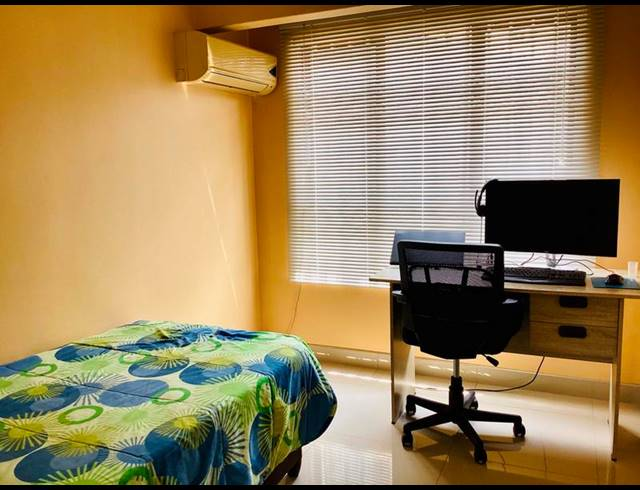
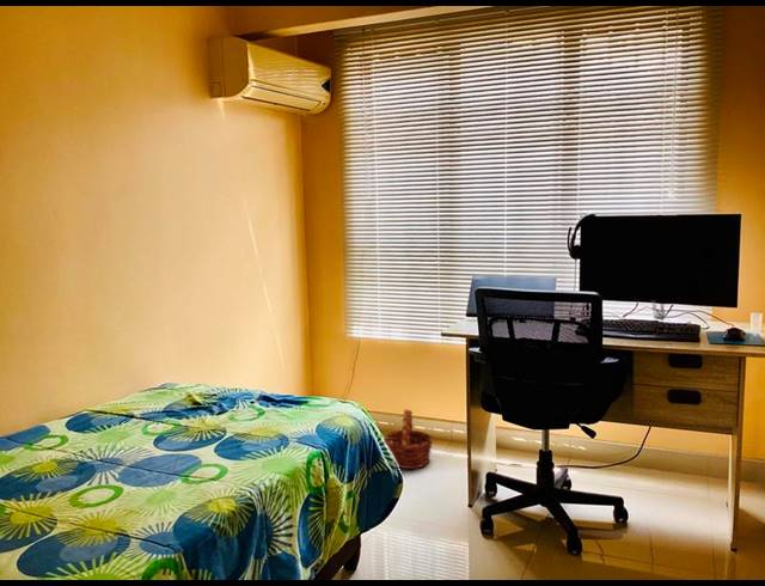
+ basket (408, 435)
